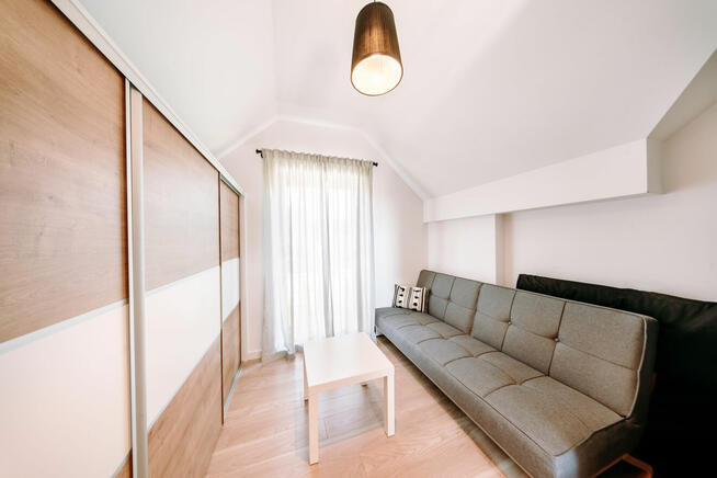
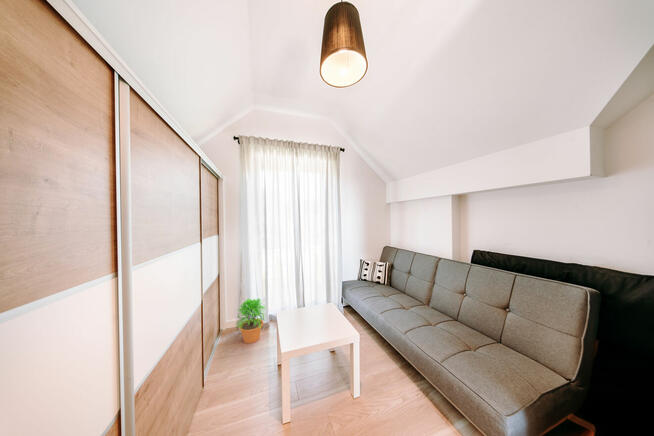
+ potted plant (251, 318)
